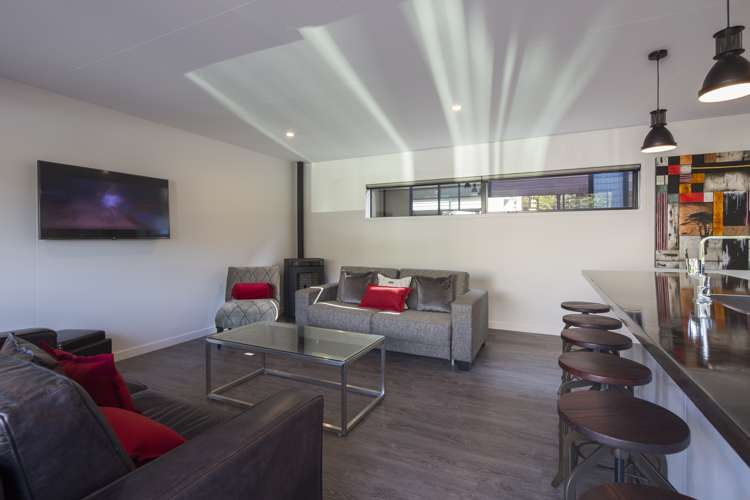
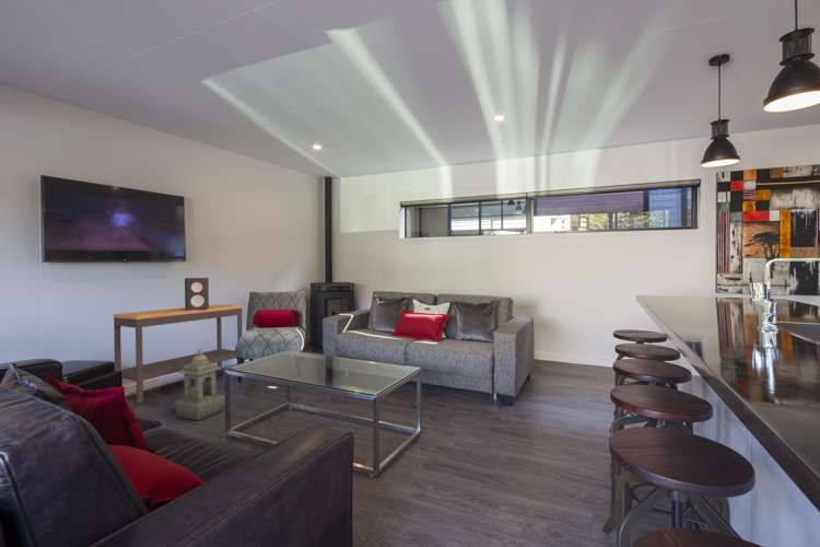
+ console table (186, 356)
+ speaker (196, 293)
+ lantern (200, 381)
